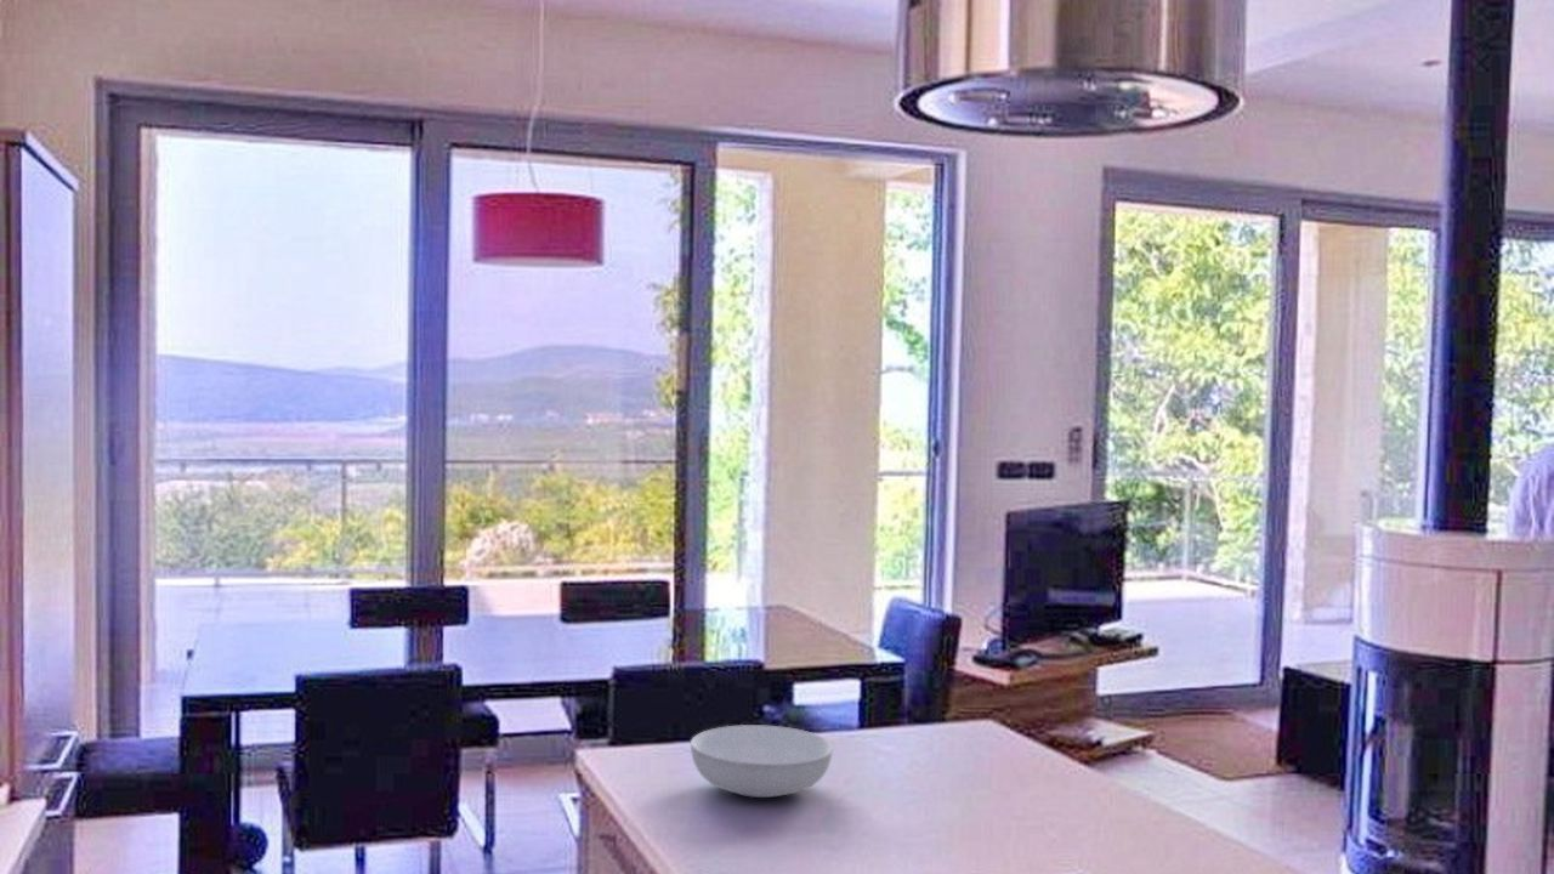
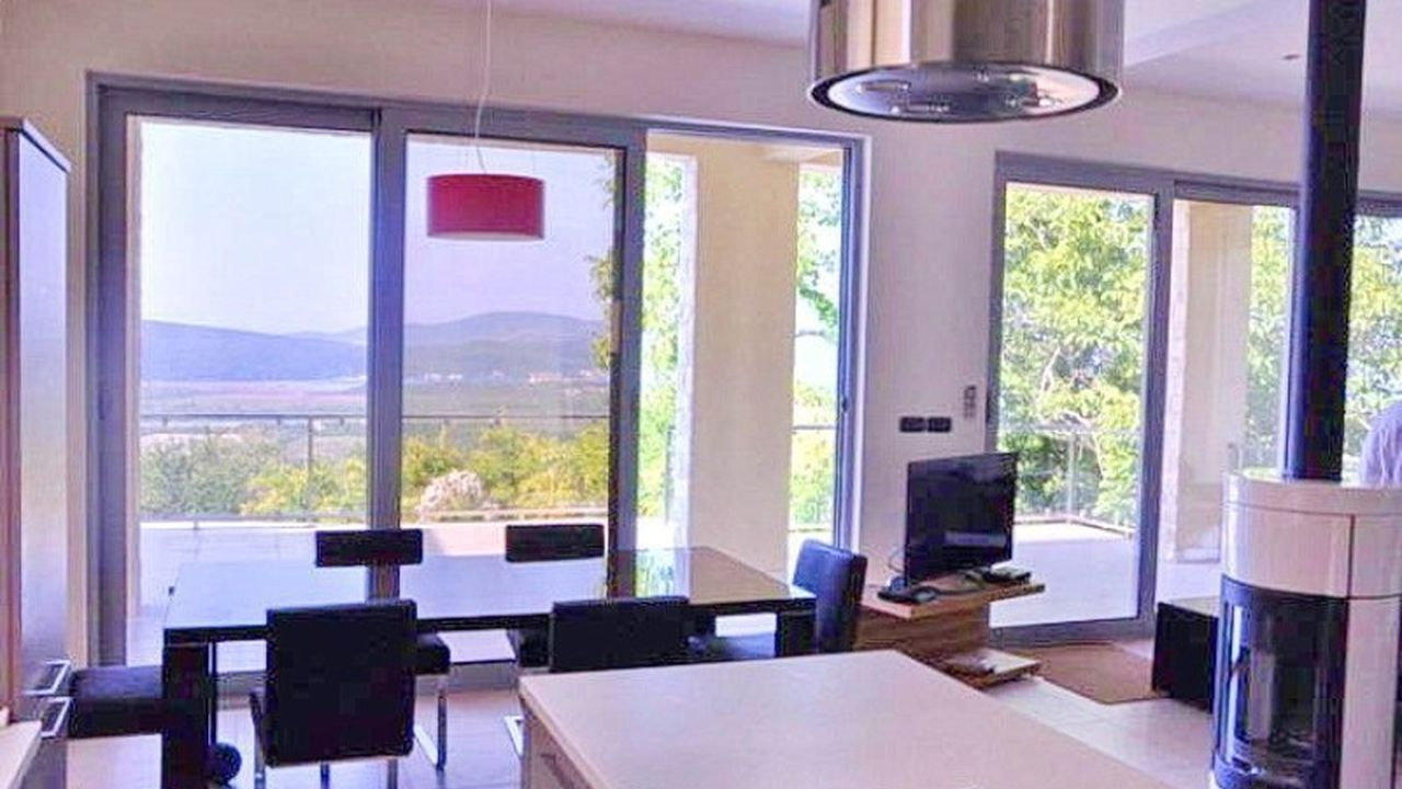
- serving bowl (761, 765)
